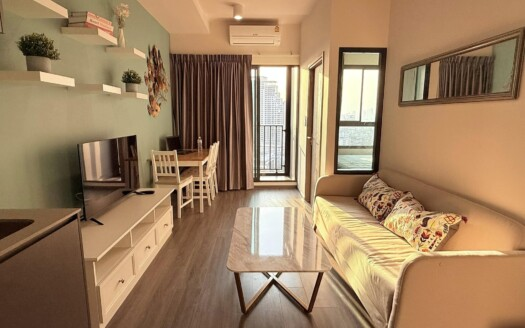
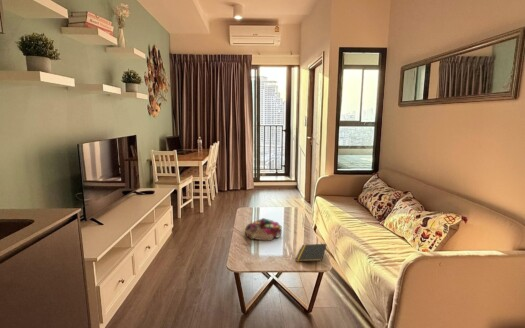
+ notepad (311, 252)
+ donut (263, 227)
